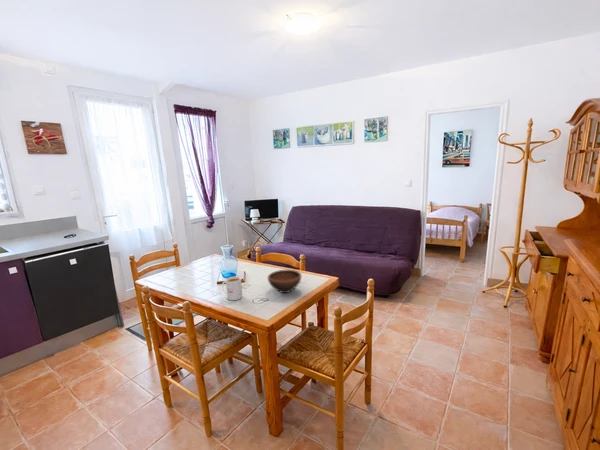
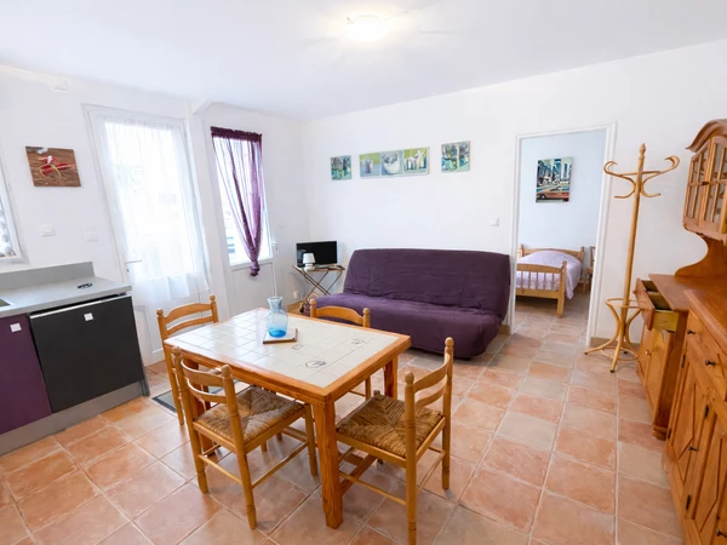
- mug (231, 288)
- bowl (284, 283)
